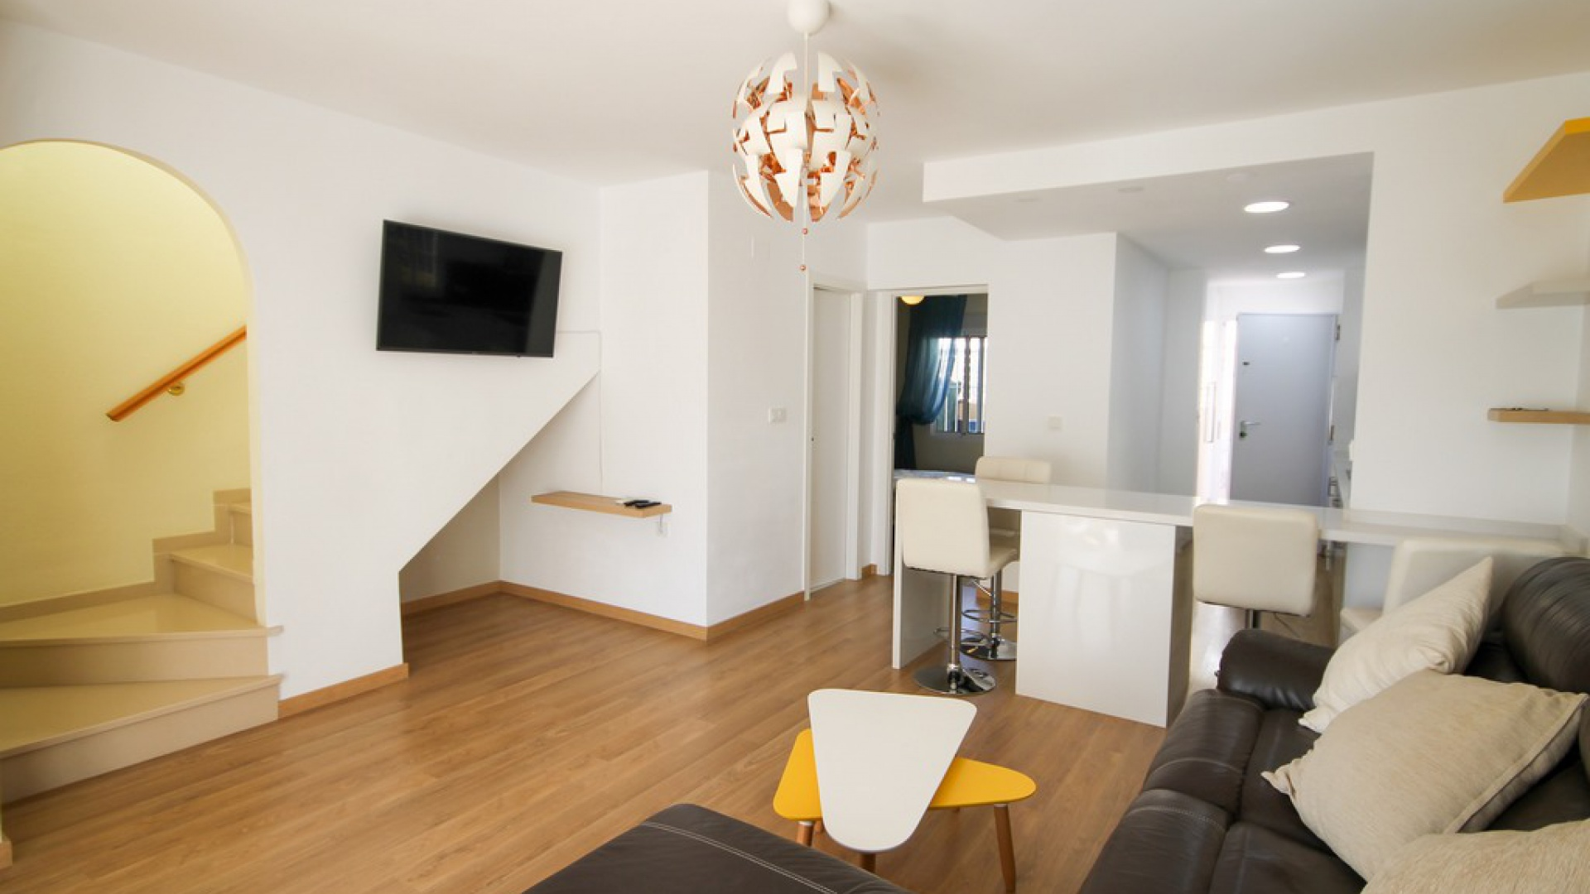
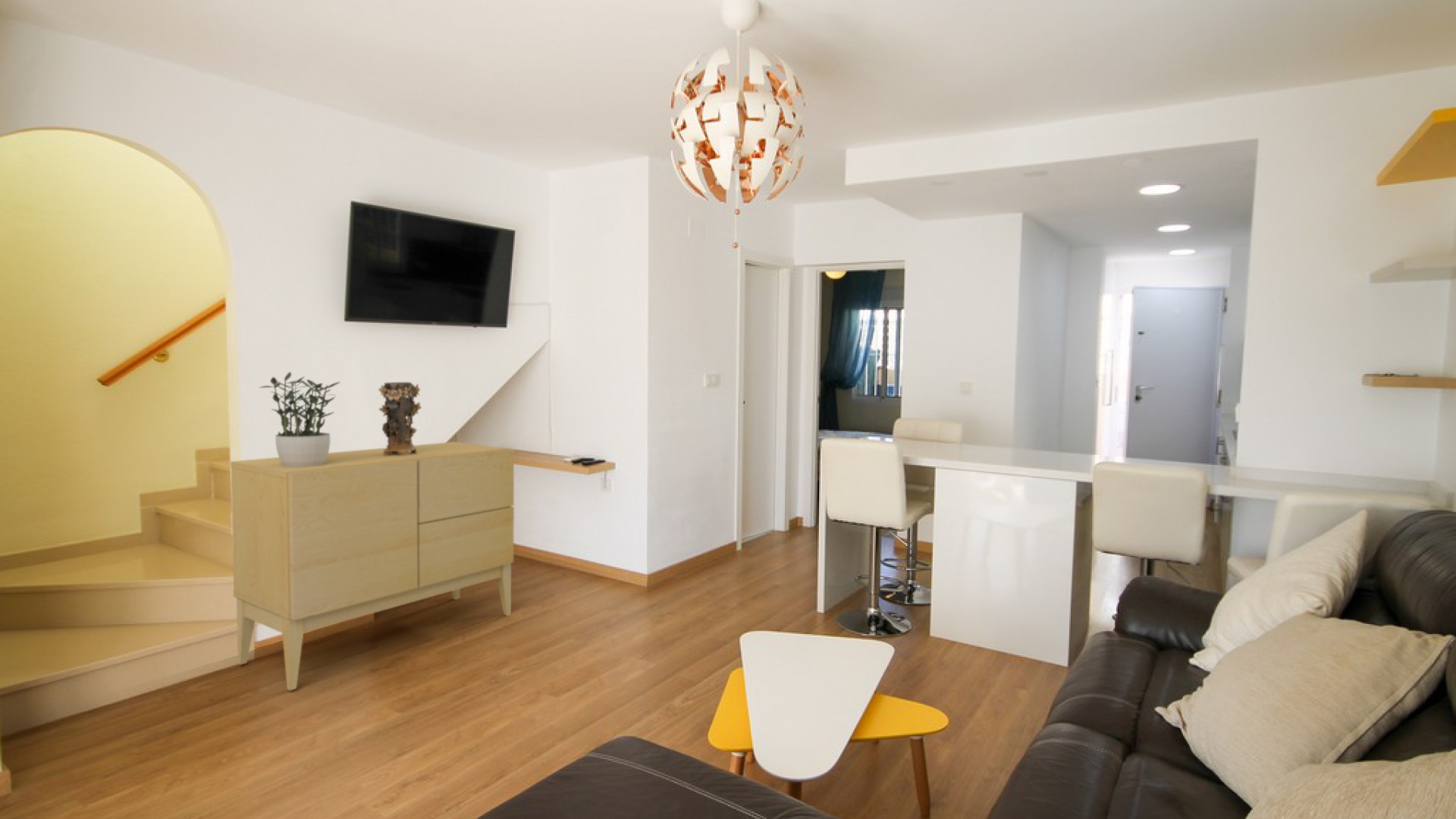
+ decorative vase (397, 417)
+ sideboard (387, 547)
+ potted plant (300, 417)
